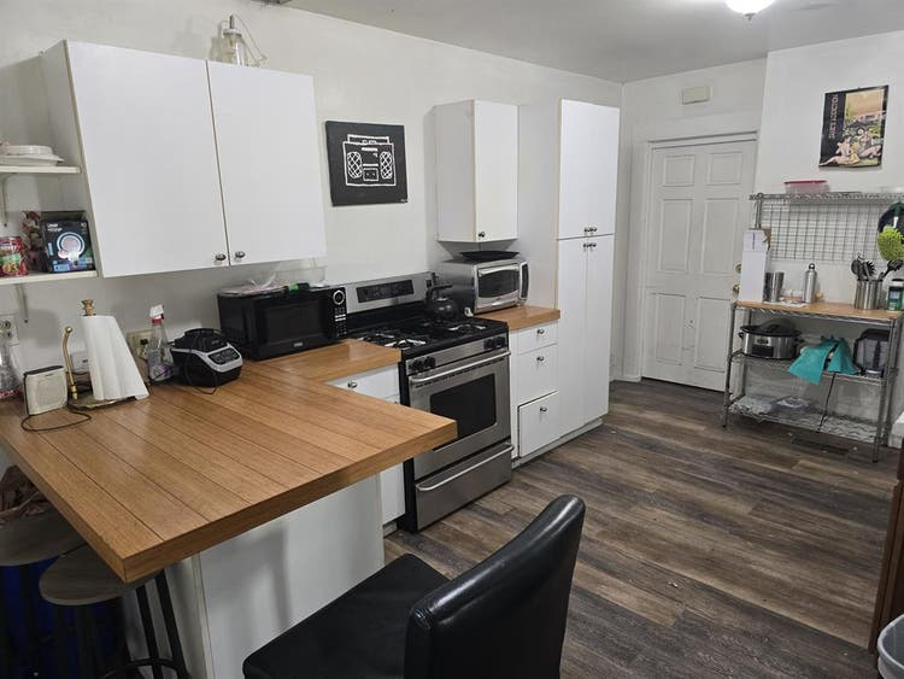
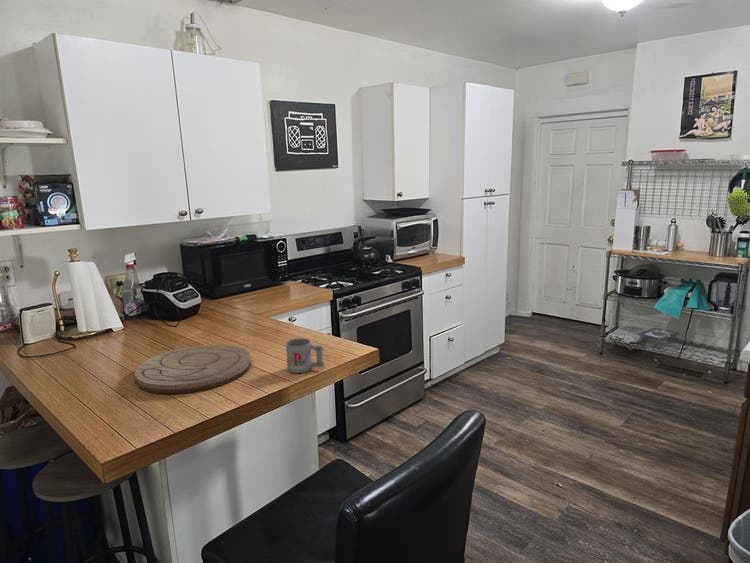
+ cutting board (194, 366)
+ mug (305, 355)
